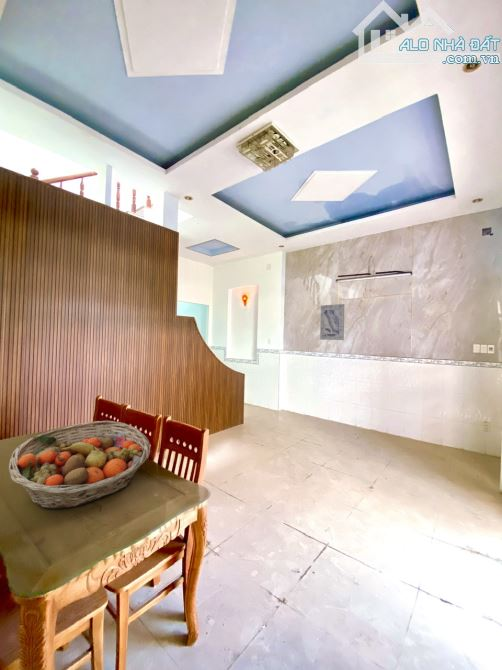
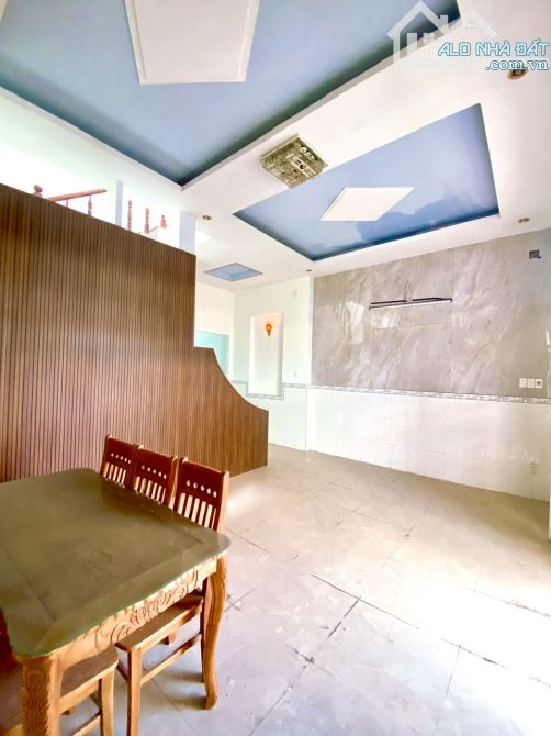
- fruit basket (87, 459)
- wall art (331, 322)
